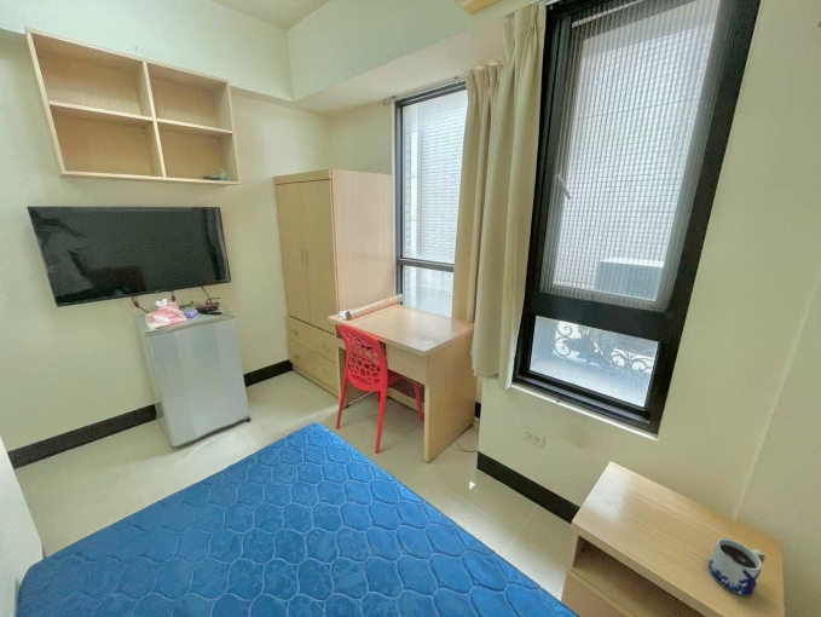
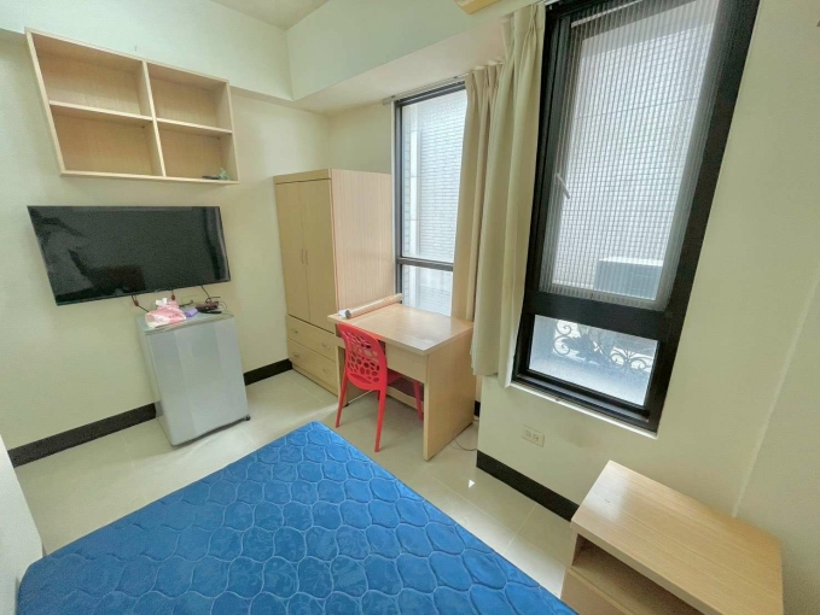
- mug (738, 565)
